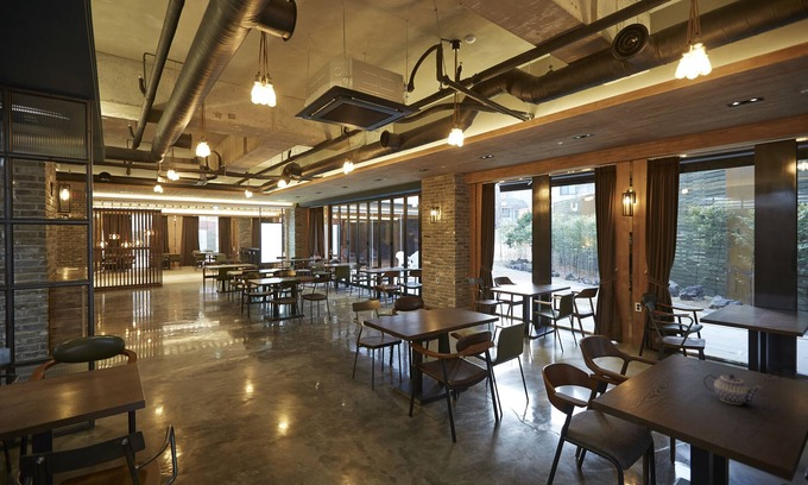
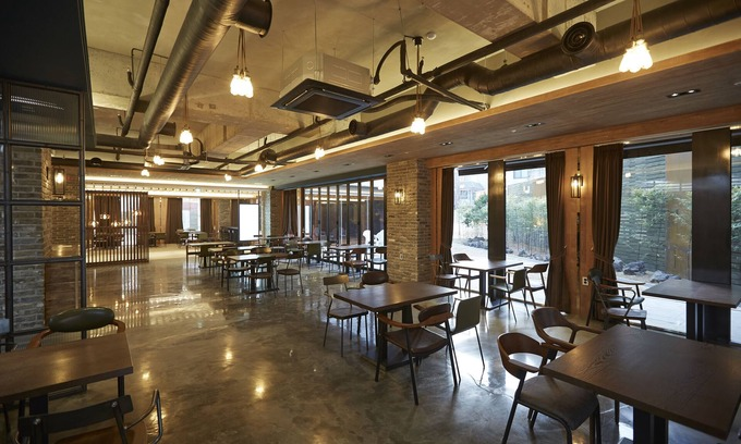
- teapot (731, 386)
